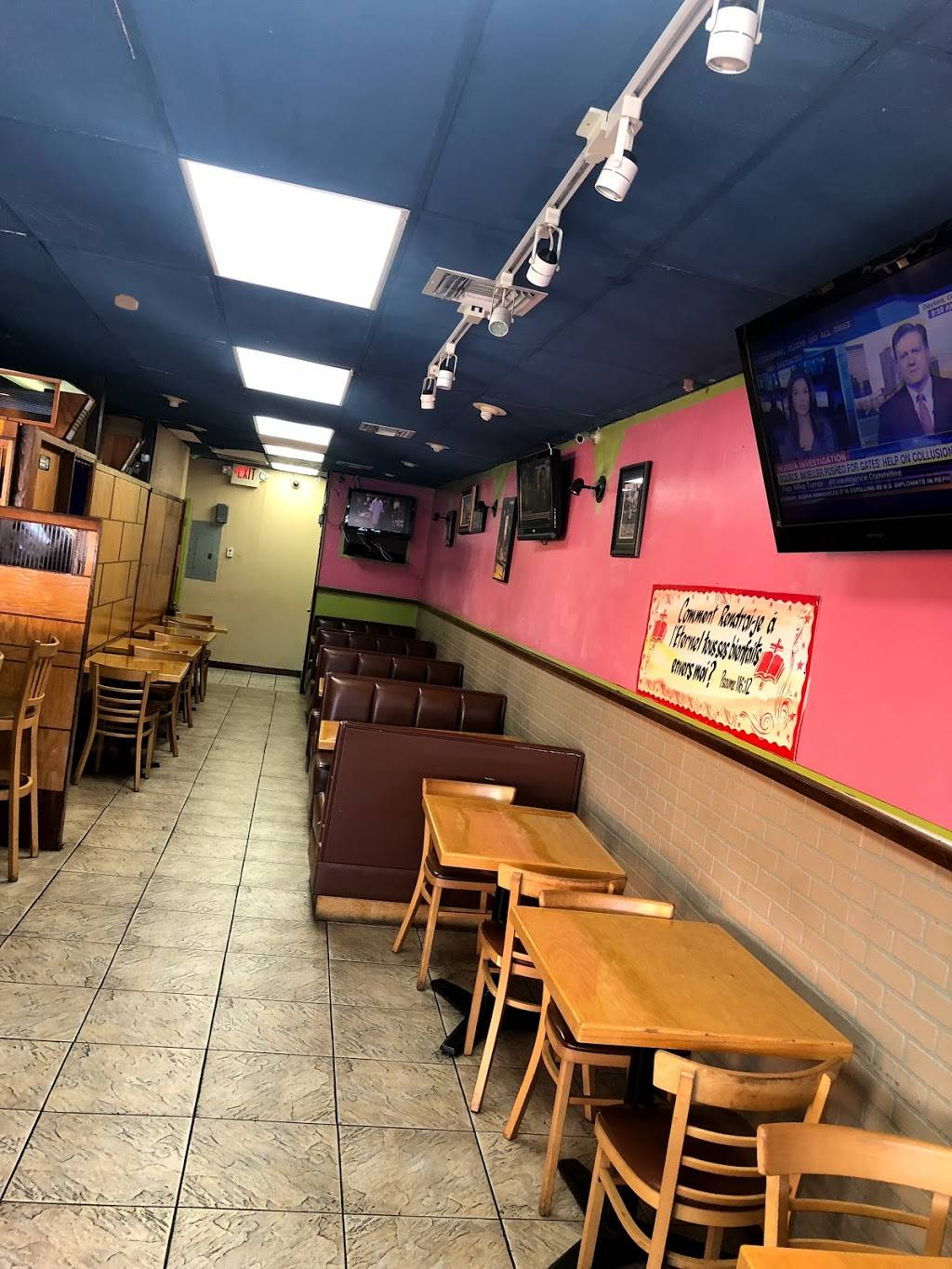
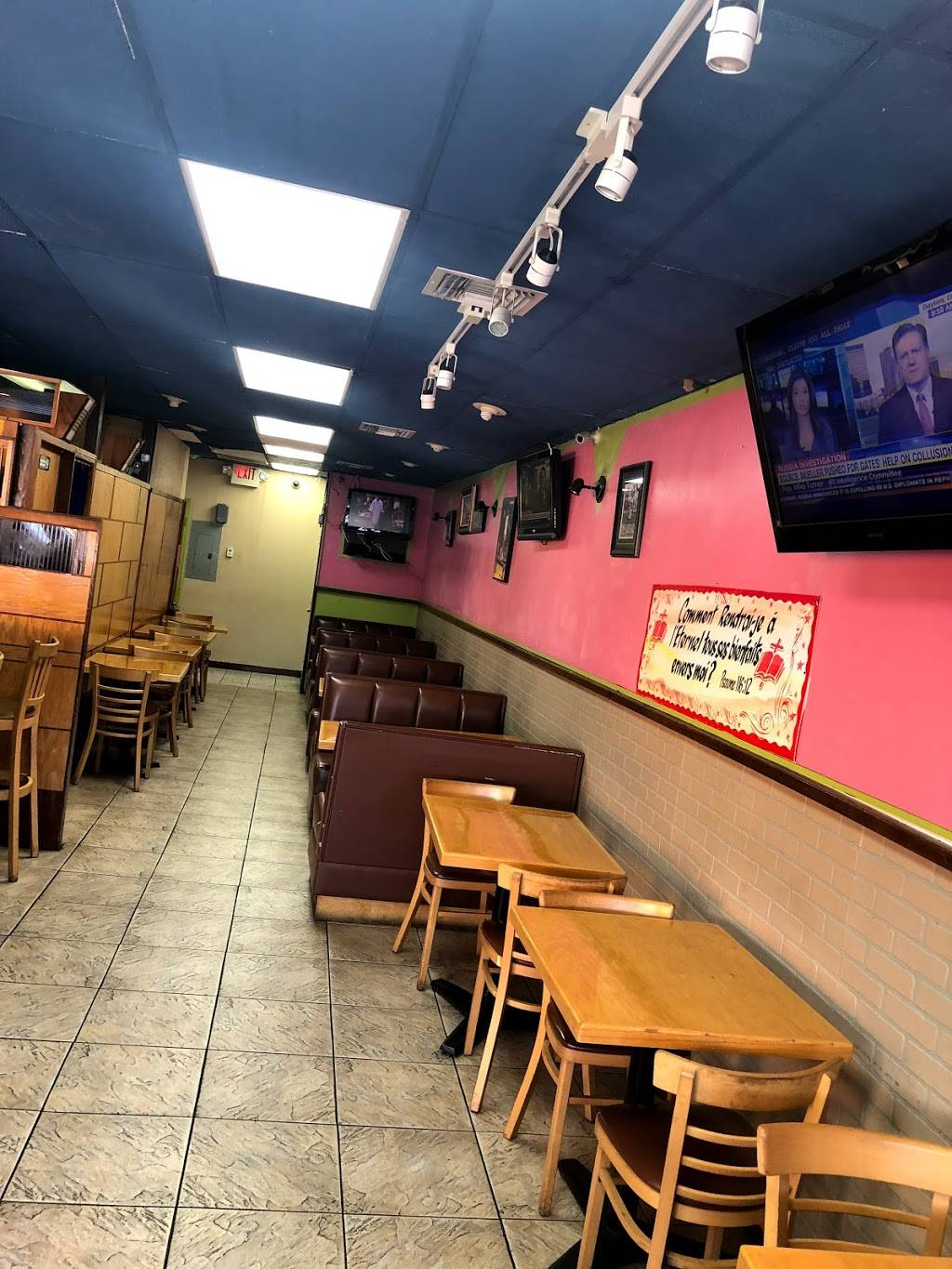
- smoke detector (126, 300)
